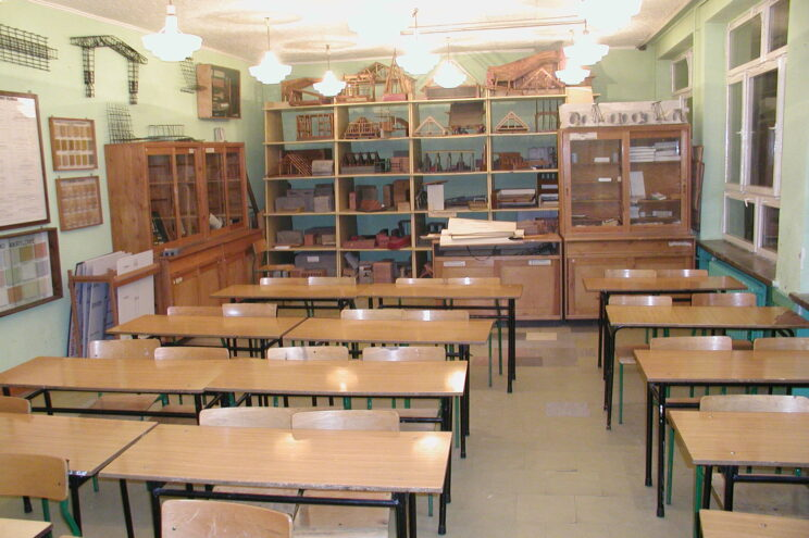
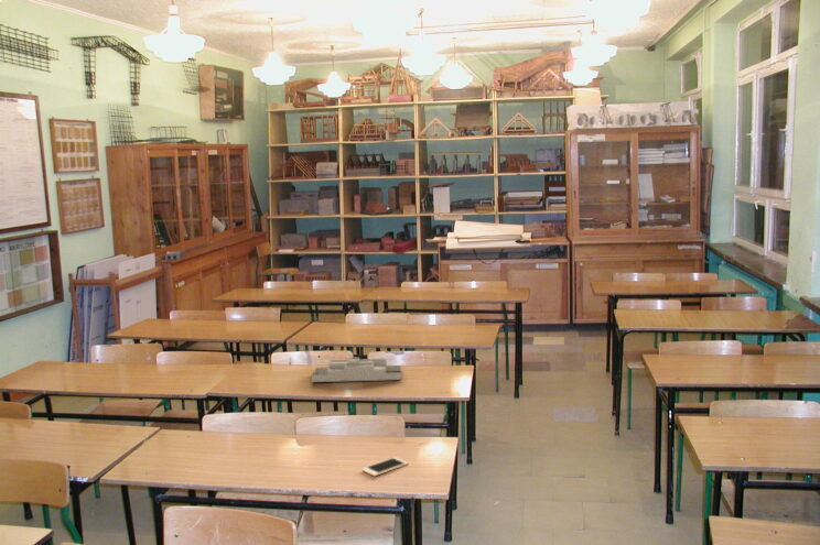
+ desk organizer (357, 368)
+ cell phone (385, 466)
